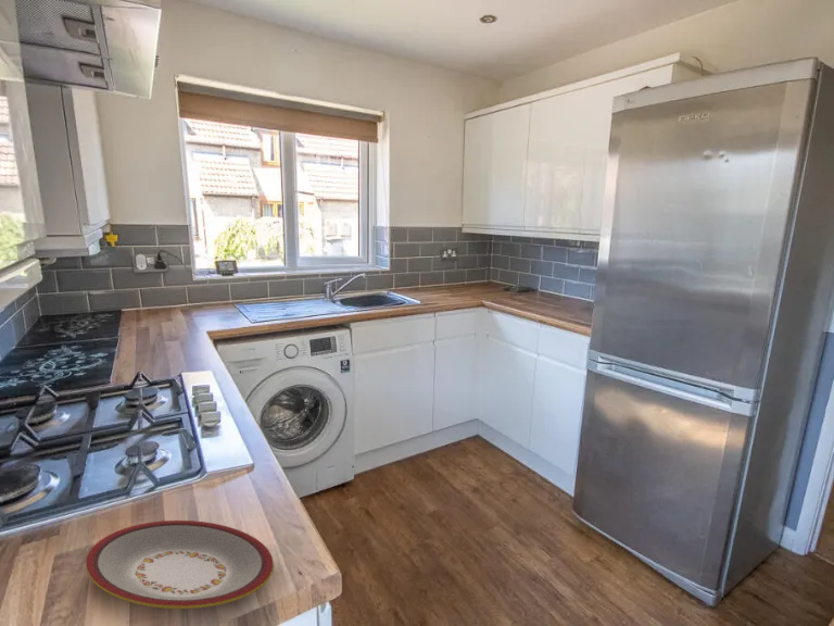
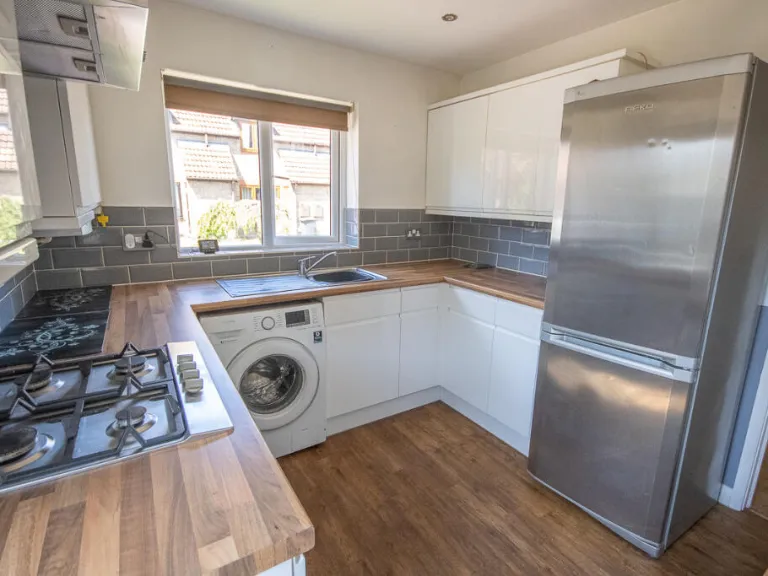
- plate (180, 565)
